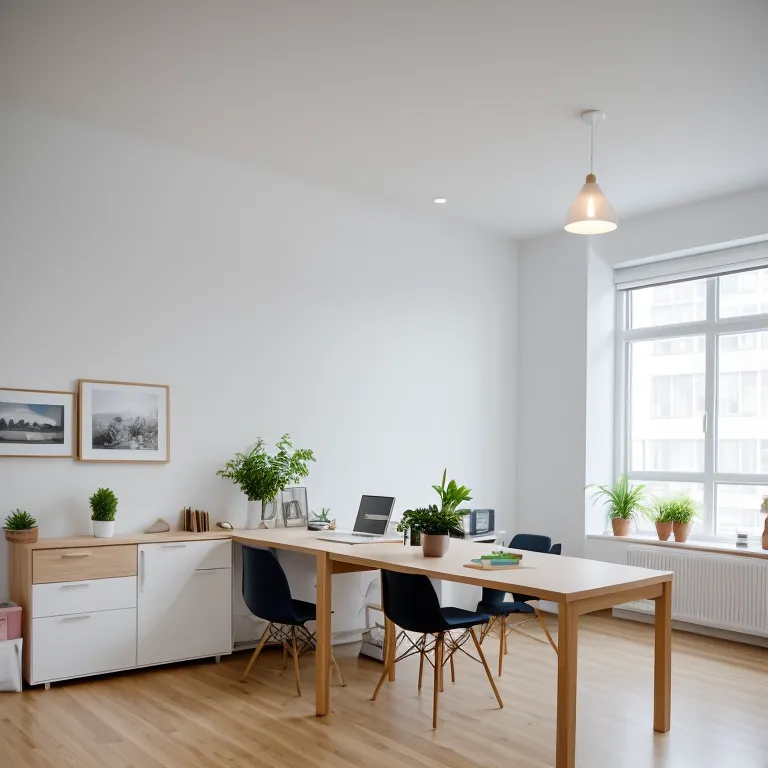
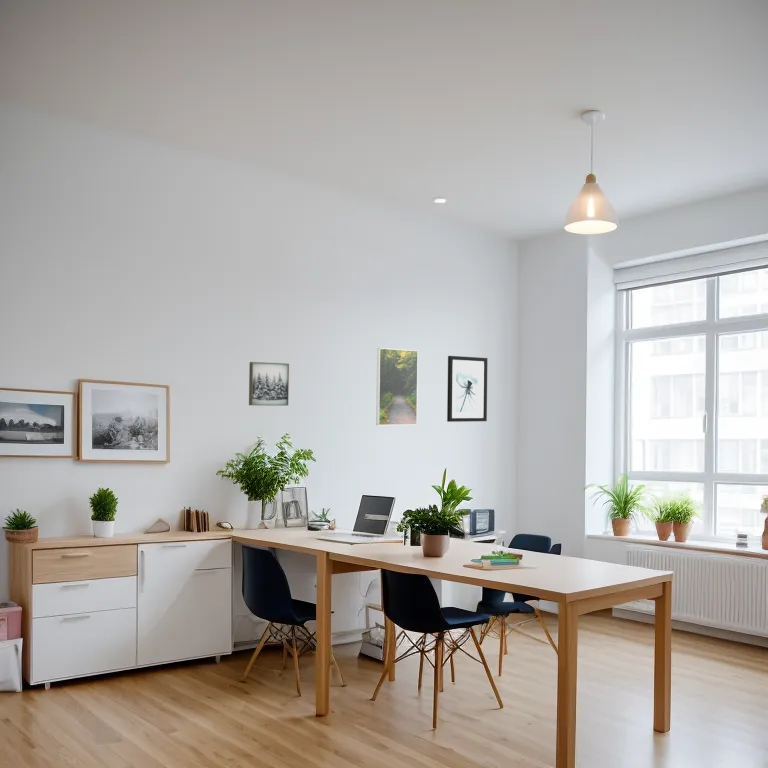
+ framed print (397, 387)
+ wall art (467, 389)
+ wall art (269, 384)
